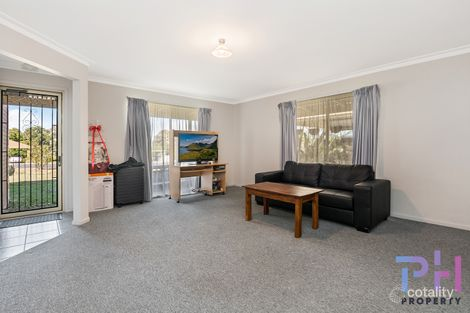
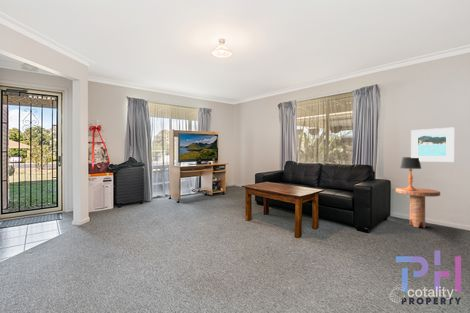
+ table lamp (410, 173)
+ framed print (431, 145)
+ side table (416, 207)
